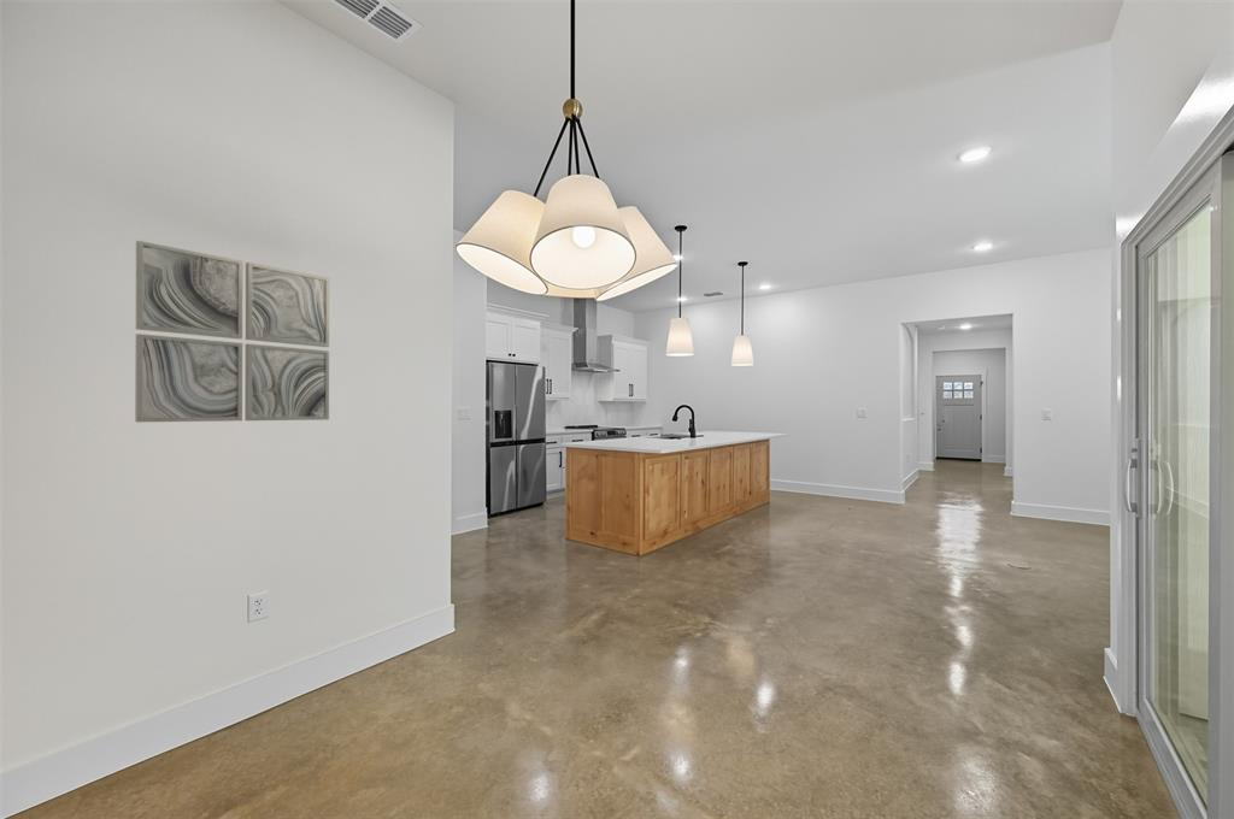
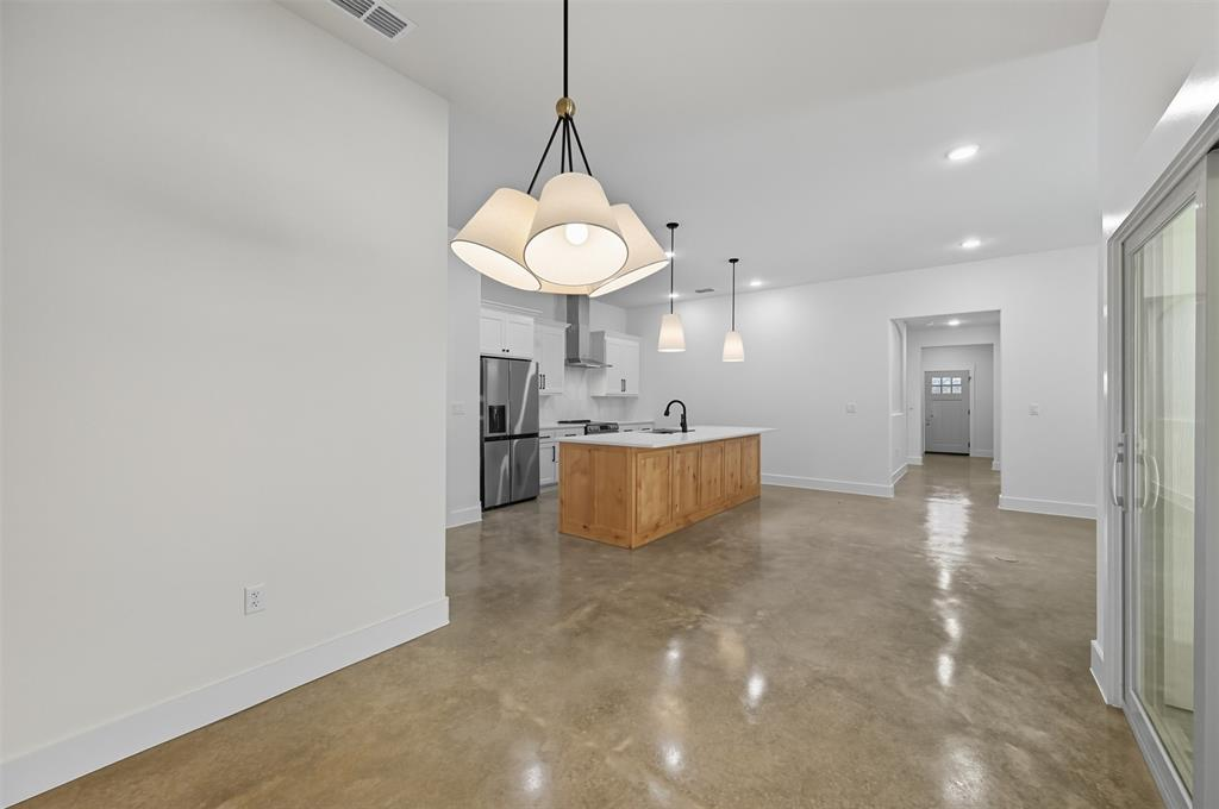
- wall art (241, 343)
